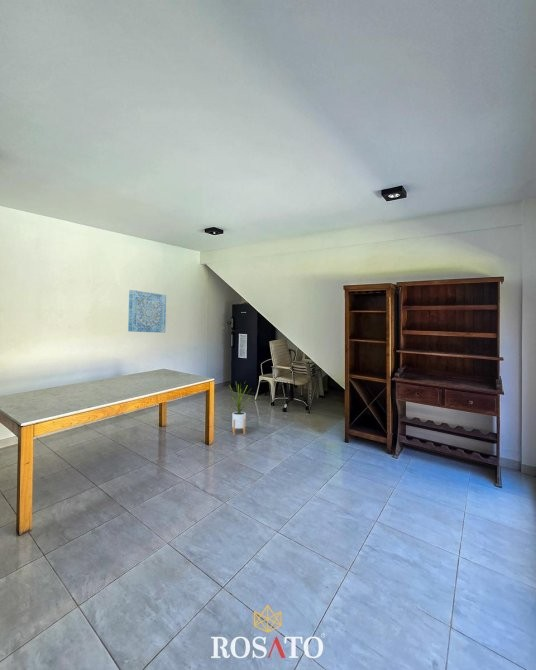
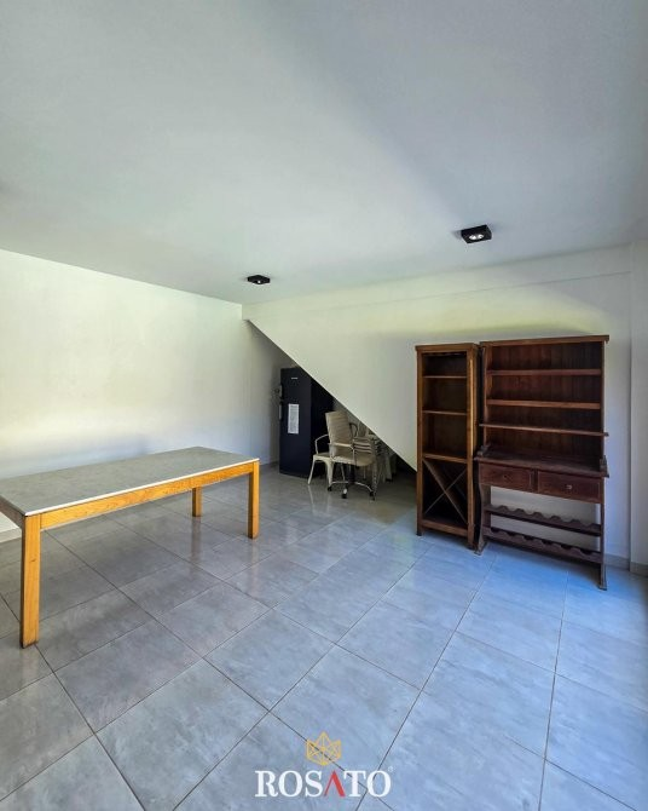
- house plant (239, 406)
- wall art (148, 312)
